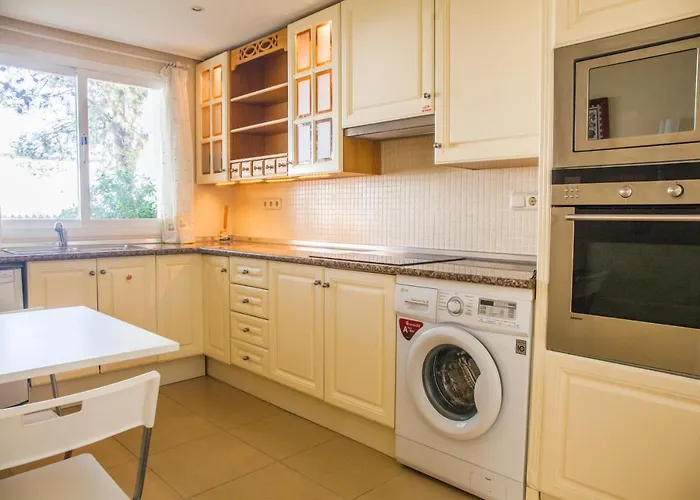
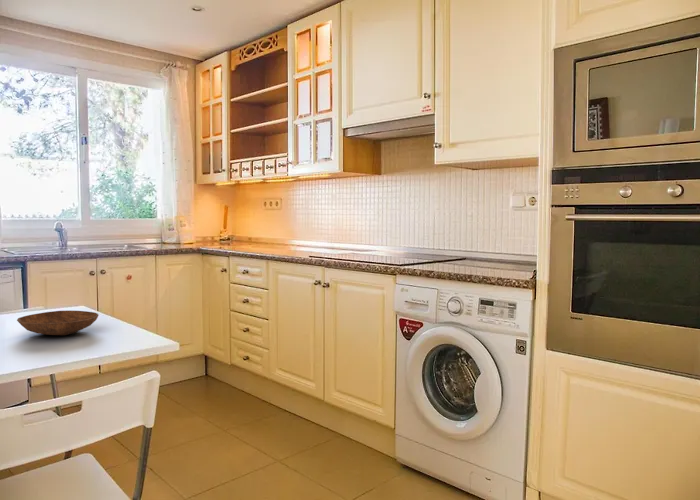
+ bowl (59, 324)
